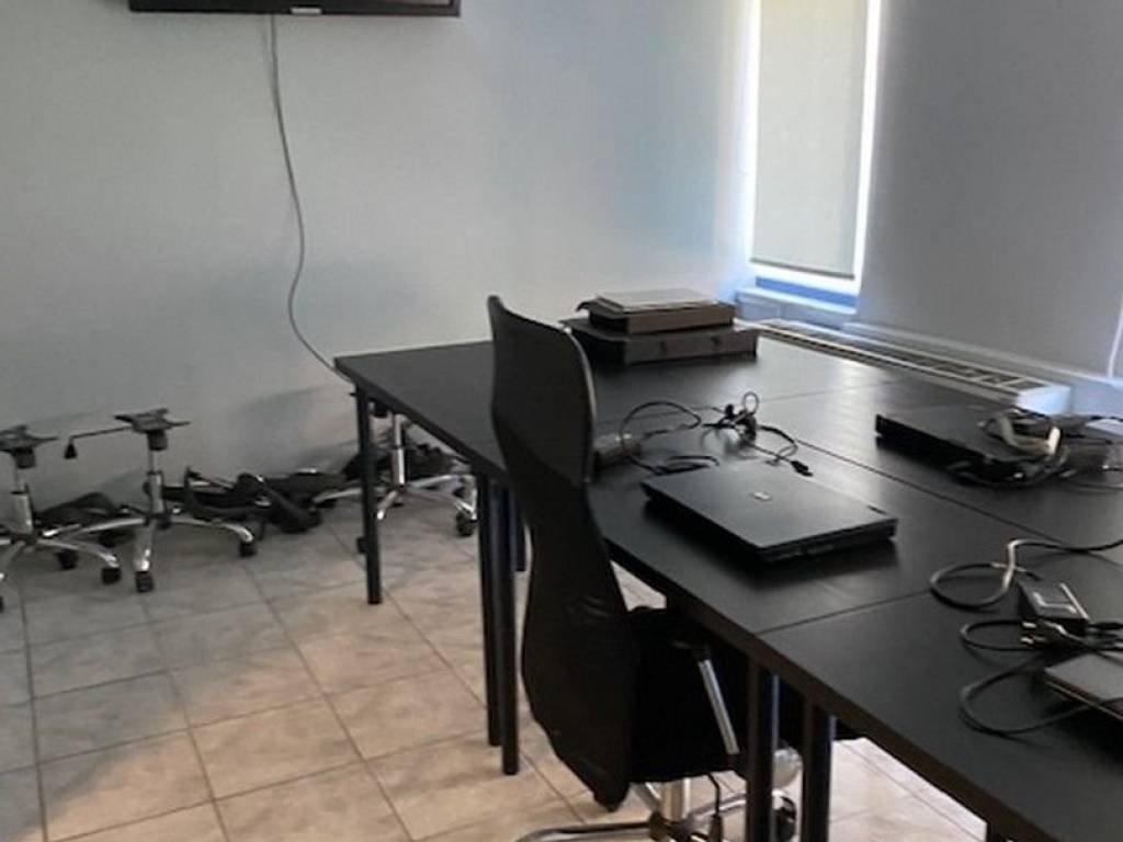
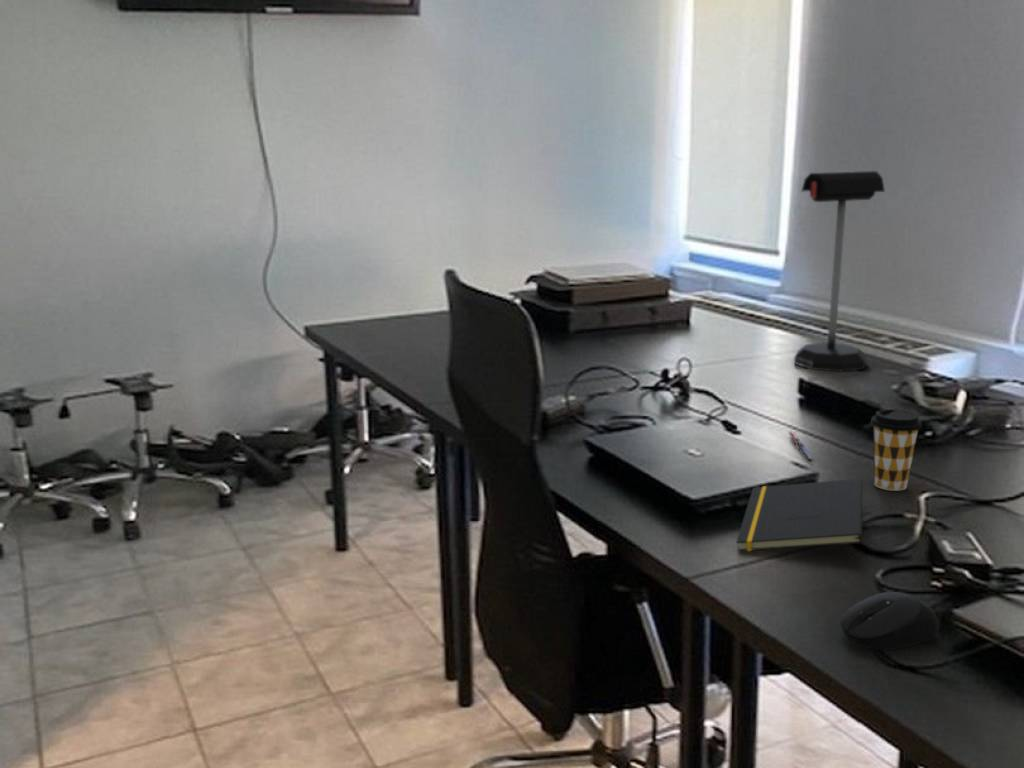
+ notepad (802, 513)
+ coffee cup (893, 450)
+ computer mouse (890, 618)
+ pen (800, 444)
+ mailbox (837, 269)
